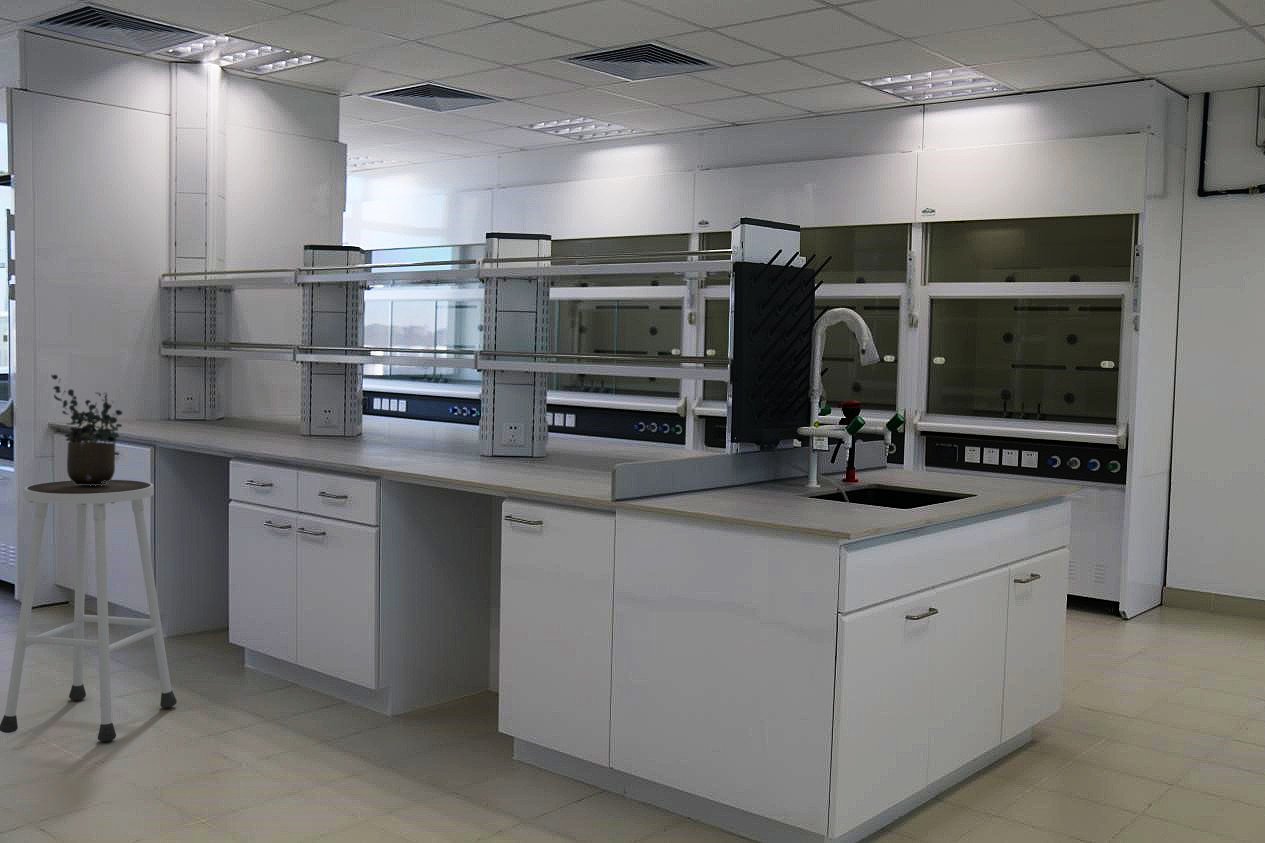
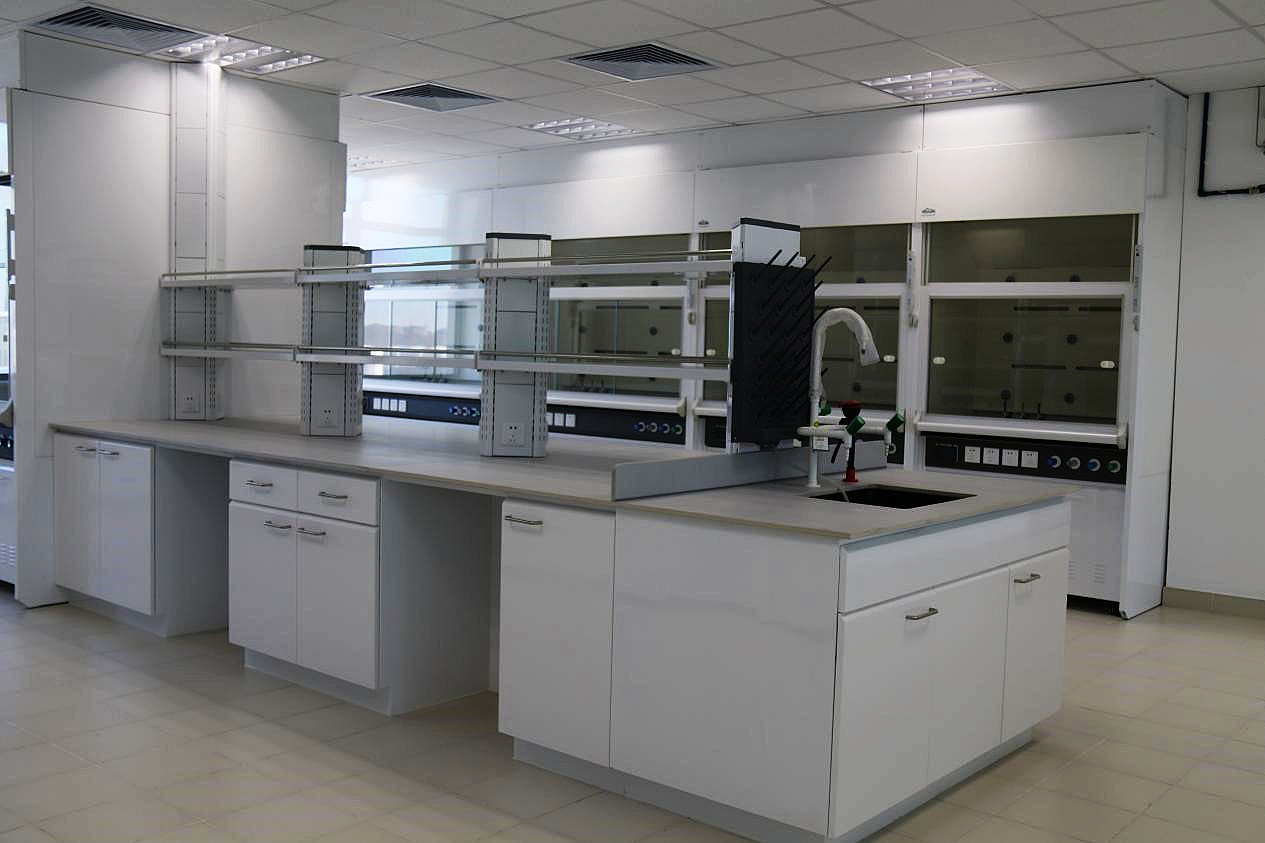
- potted plant (88, 429)
- stool (97, 603)
